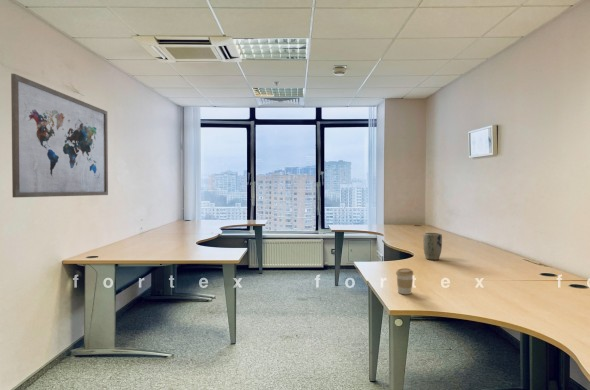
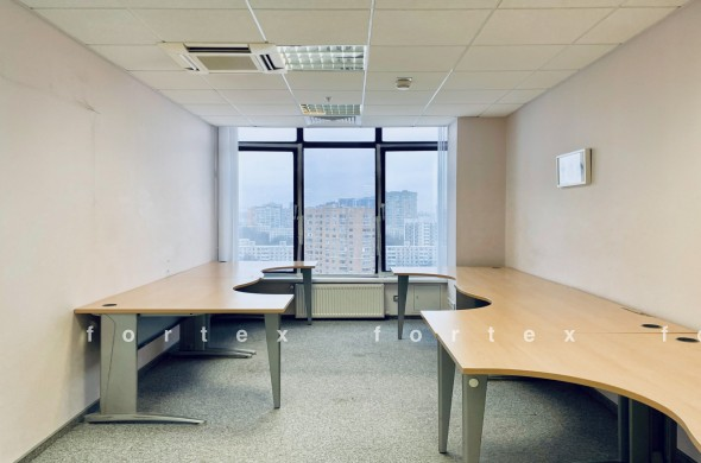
- wall art (69, 146)
- coffee cup (404, 280)
- plant pot (432, 246)
